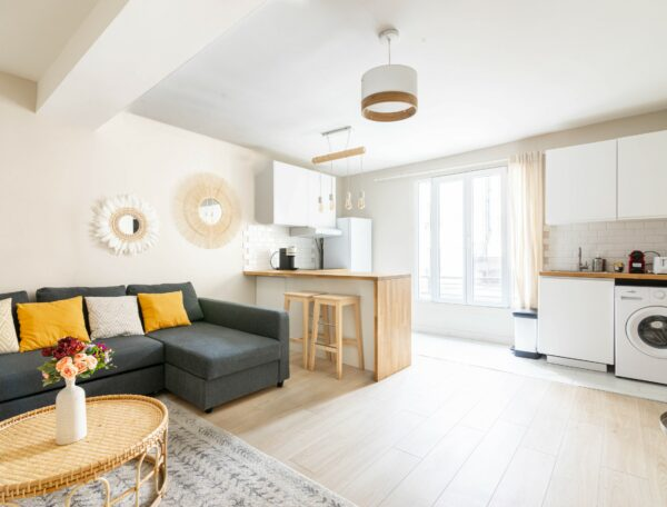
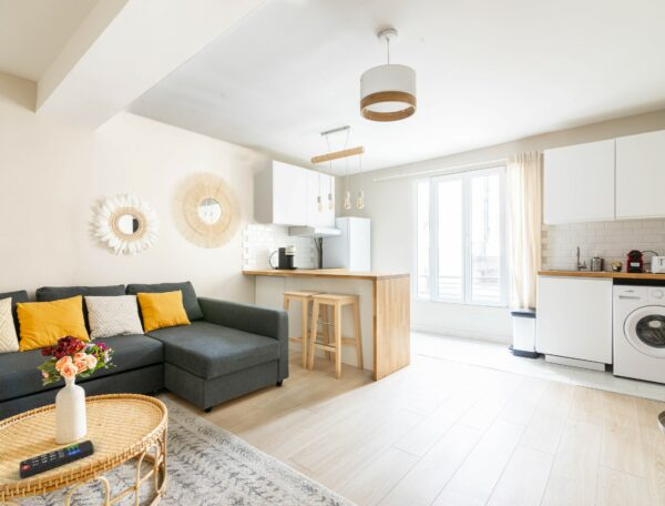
+ remote control (58, 457)
